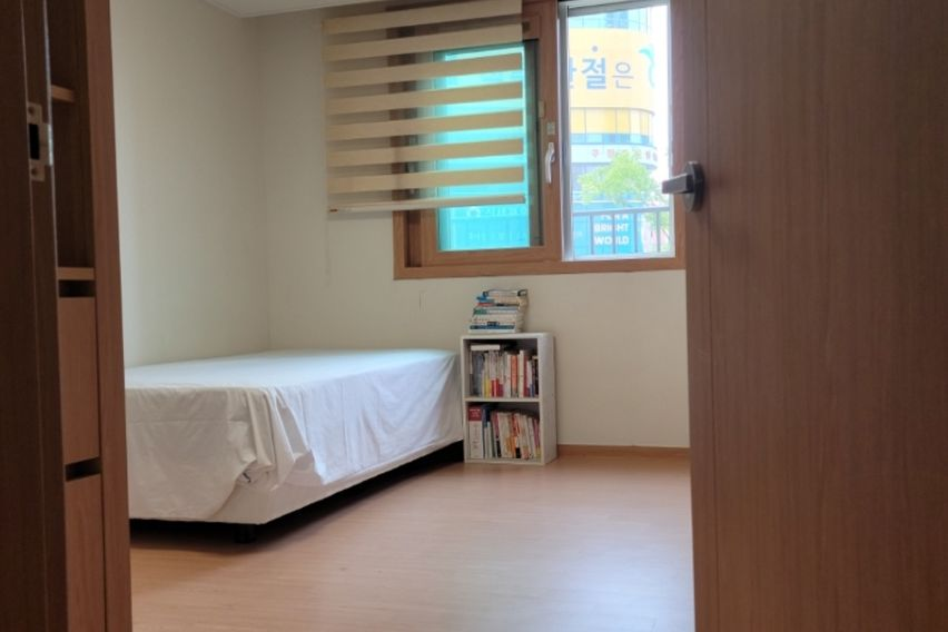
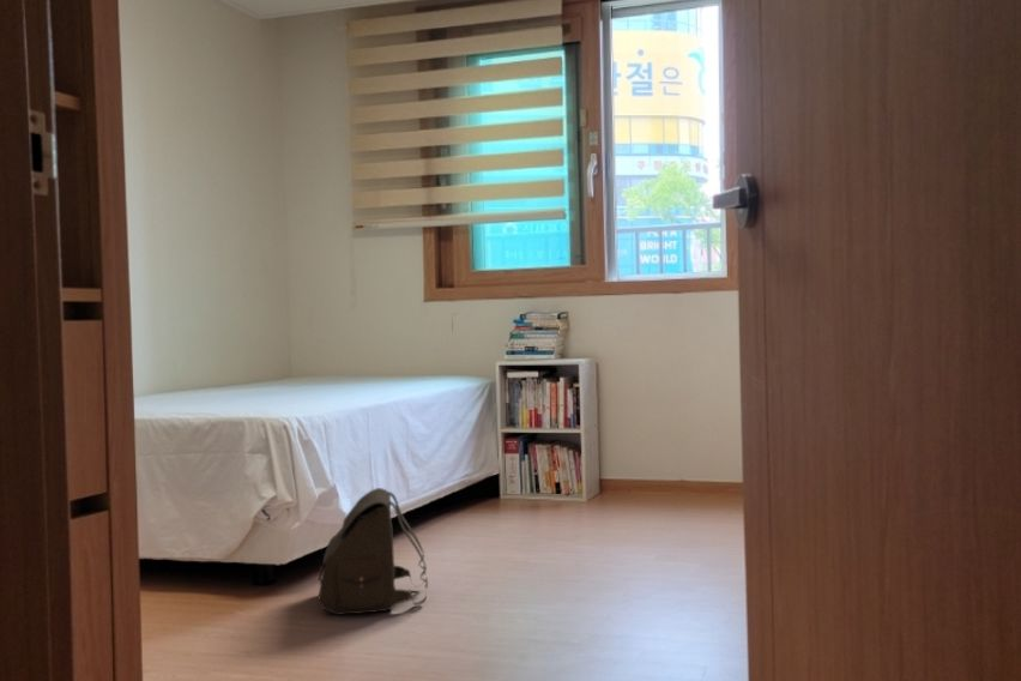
+ satchel (373, 547)
